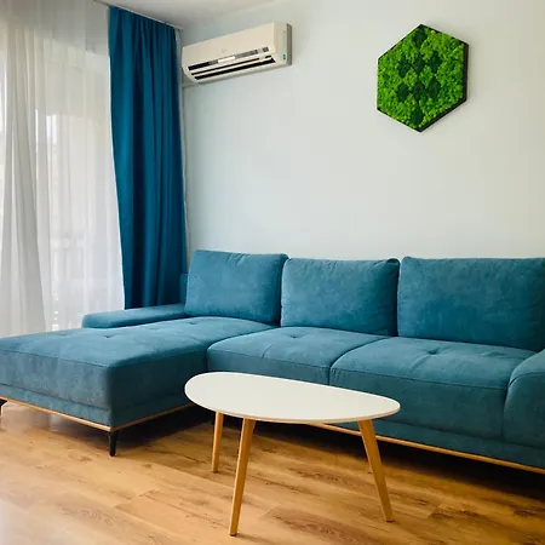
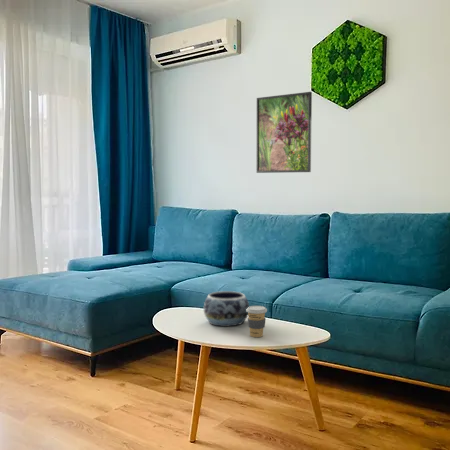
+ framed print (283, 134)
+ coffee cup (256, 321)
+ decorative bowl (226, 308)
